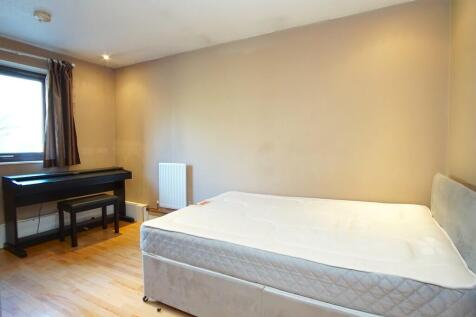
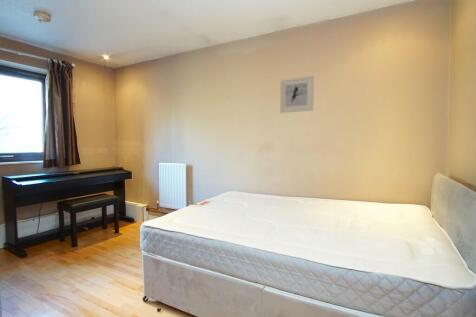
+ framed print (296, 95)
